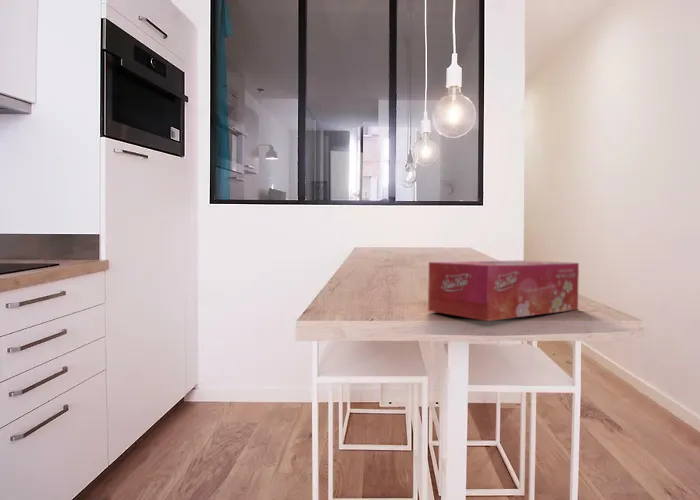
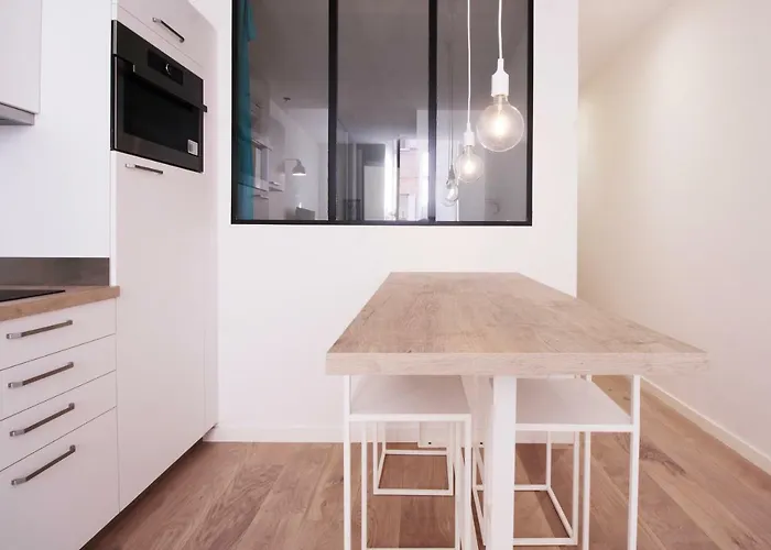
- tissue box (504, 286)
